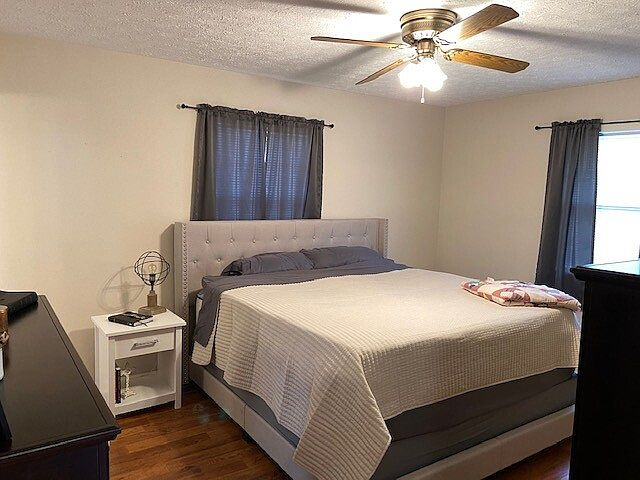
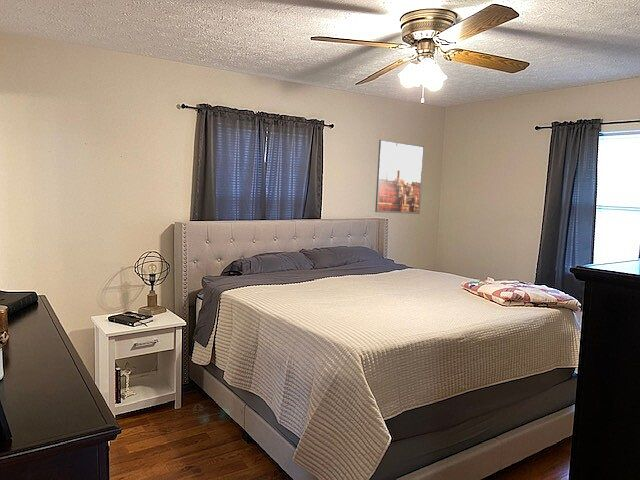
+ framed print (400, 178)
